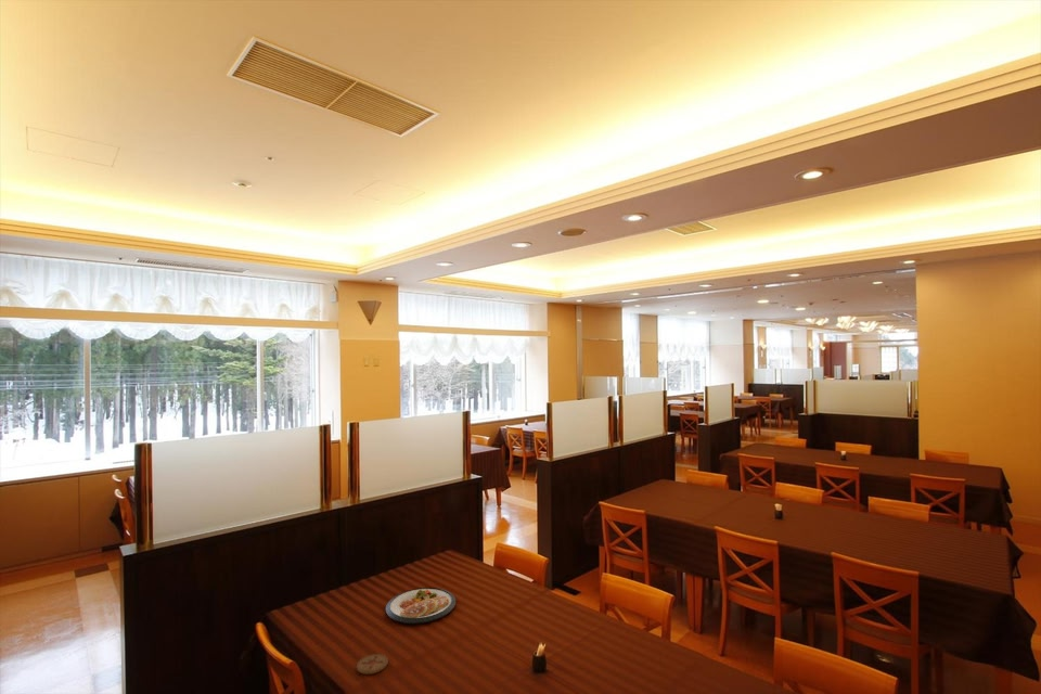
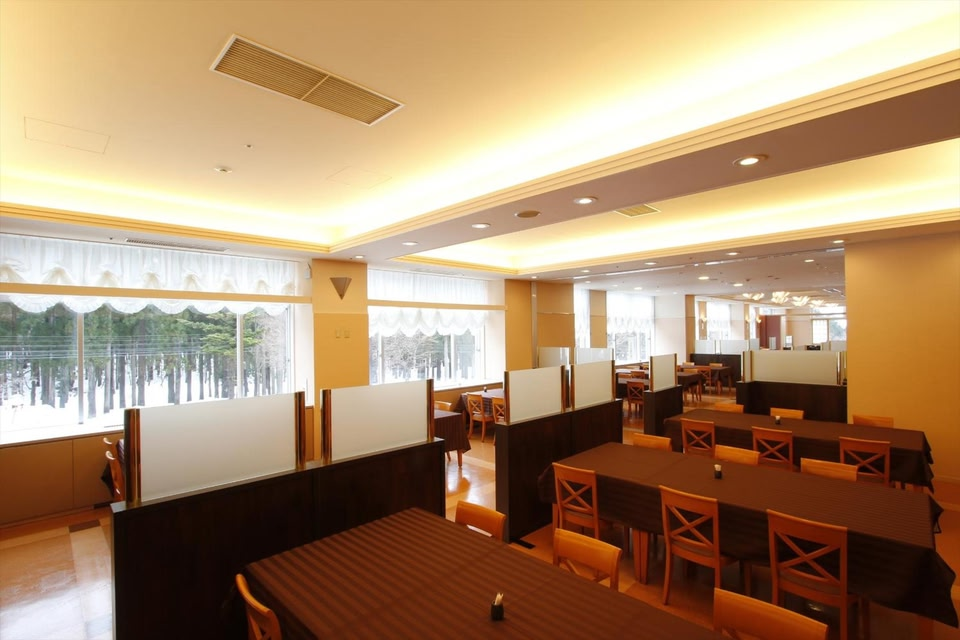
- coaster (372, 664)
- dish (421, 602)
